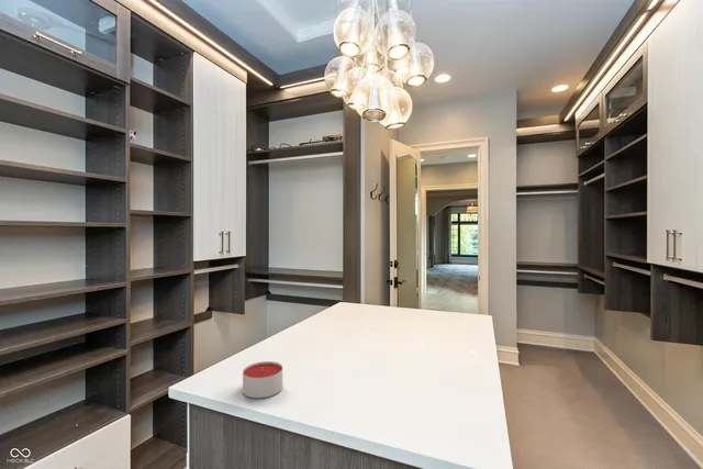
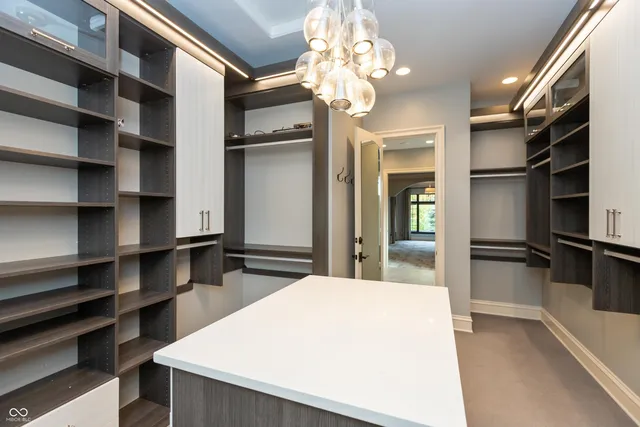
- candle (263, 378)
